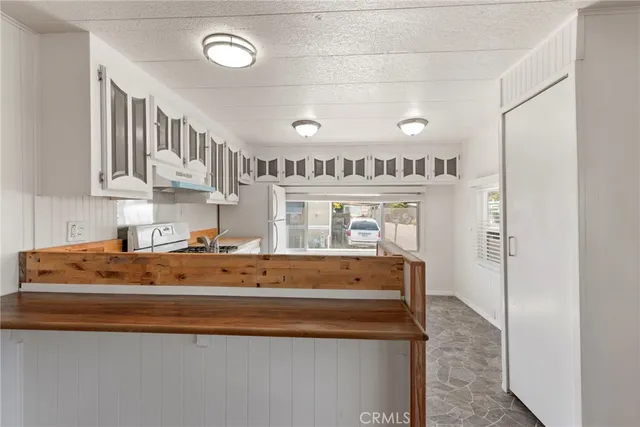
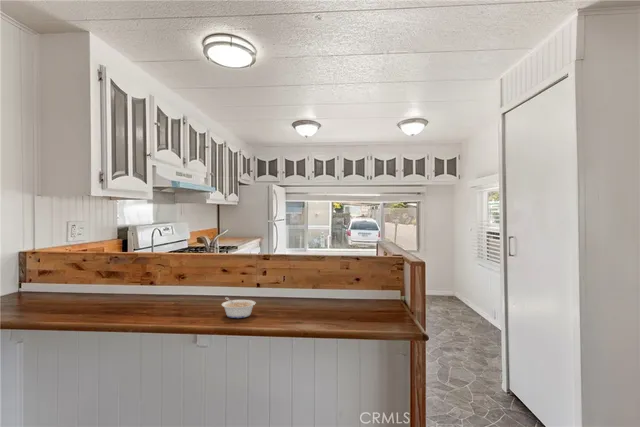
+ legume (237, 308)
